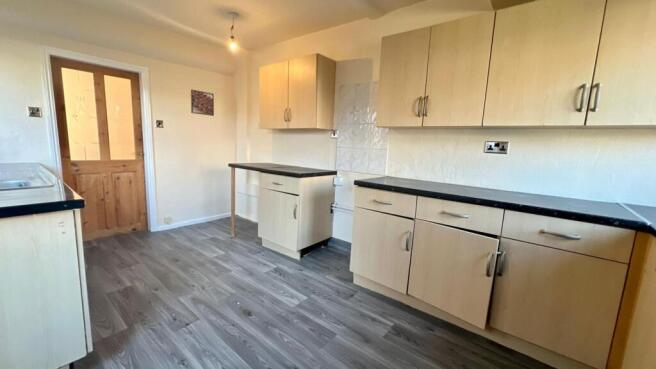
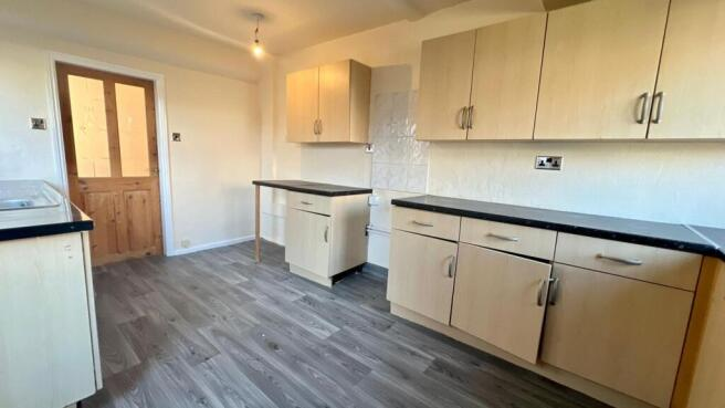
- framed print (202, 103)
